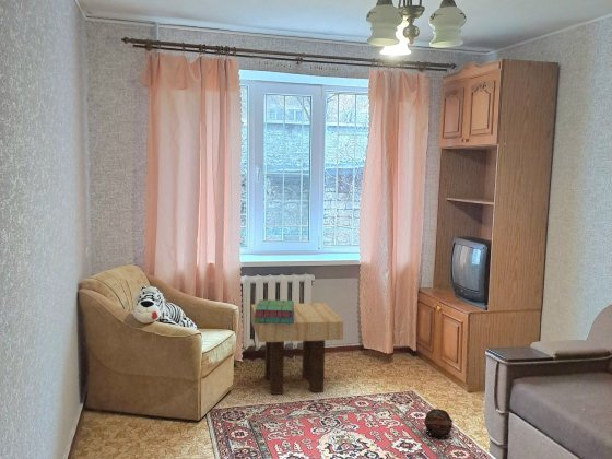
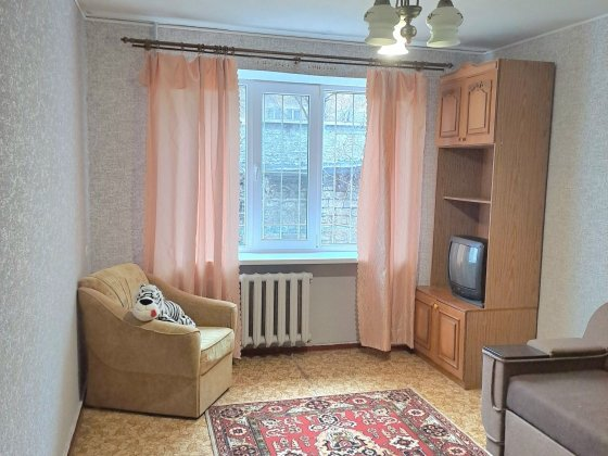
- stack of books (274, 310)
- decorative ball (438, 422)
- side table (293, 340)
